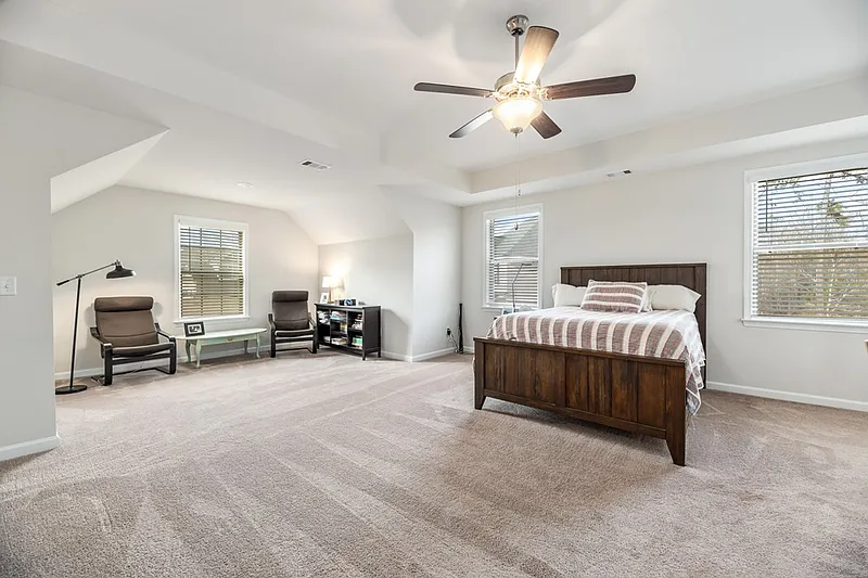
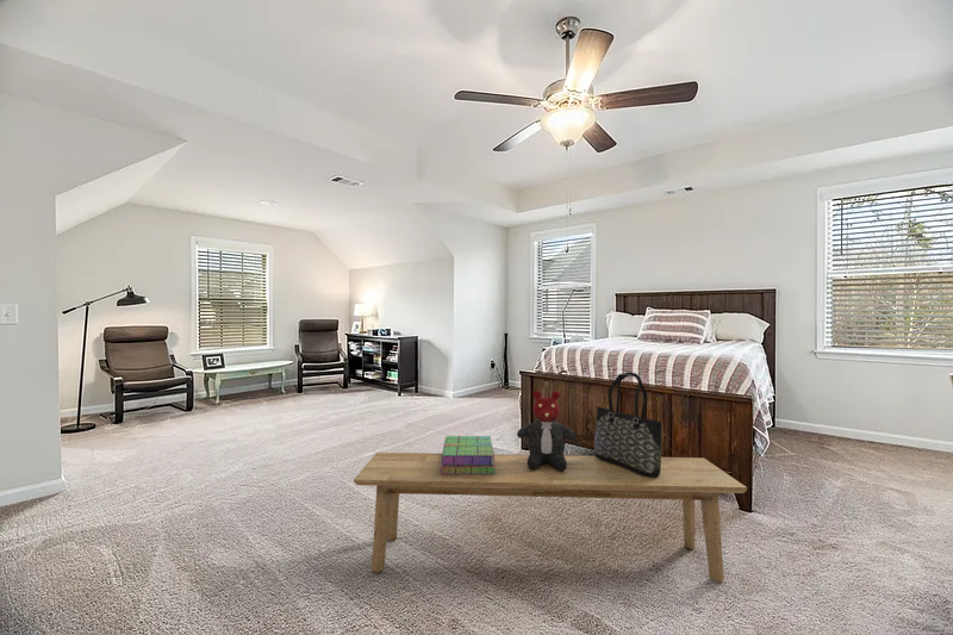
+ bench (541, 496)
+ teddy bear (546, 428)
+ tote bag (627, 418)
+ stack of books (467, 453)
